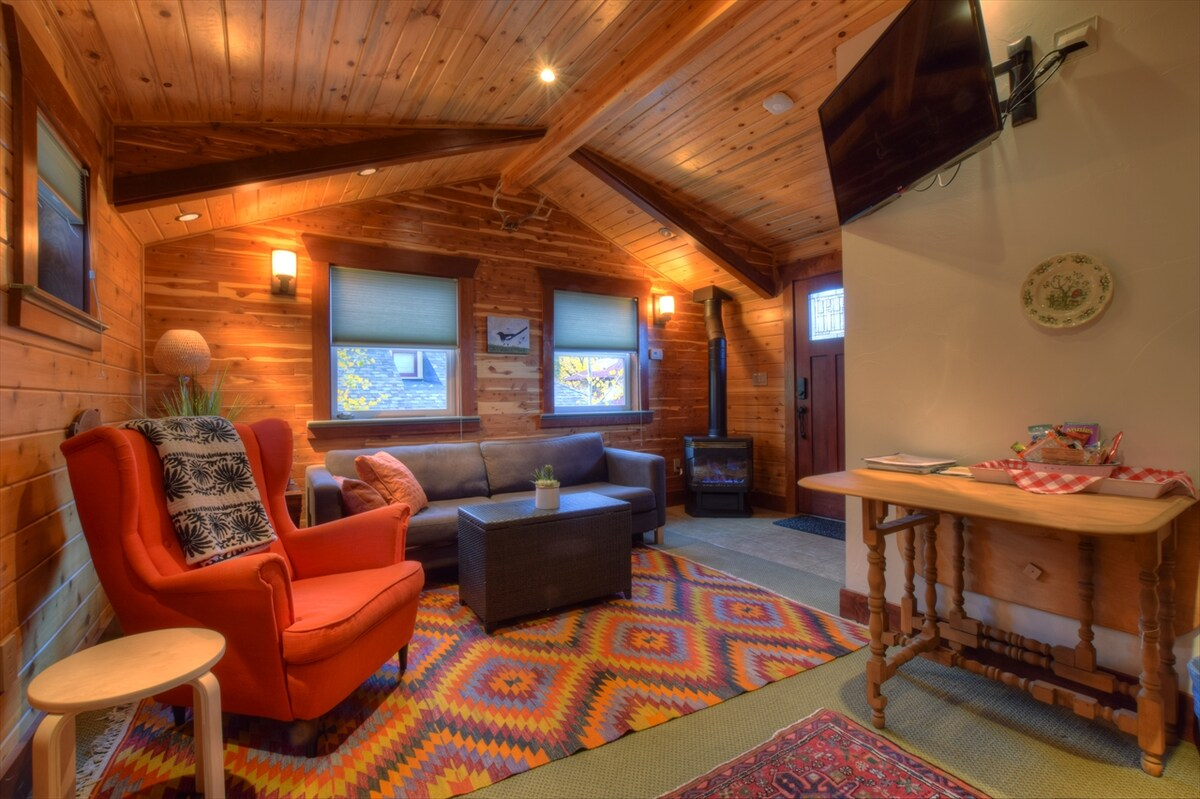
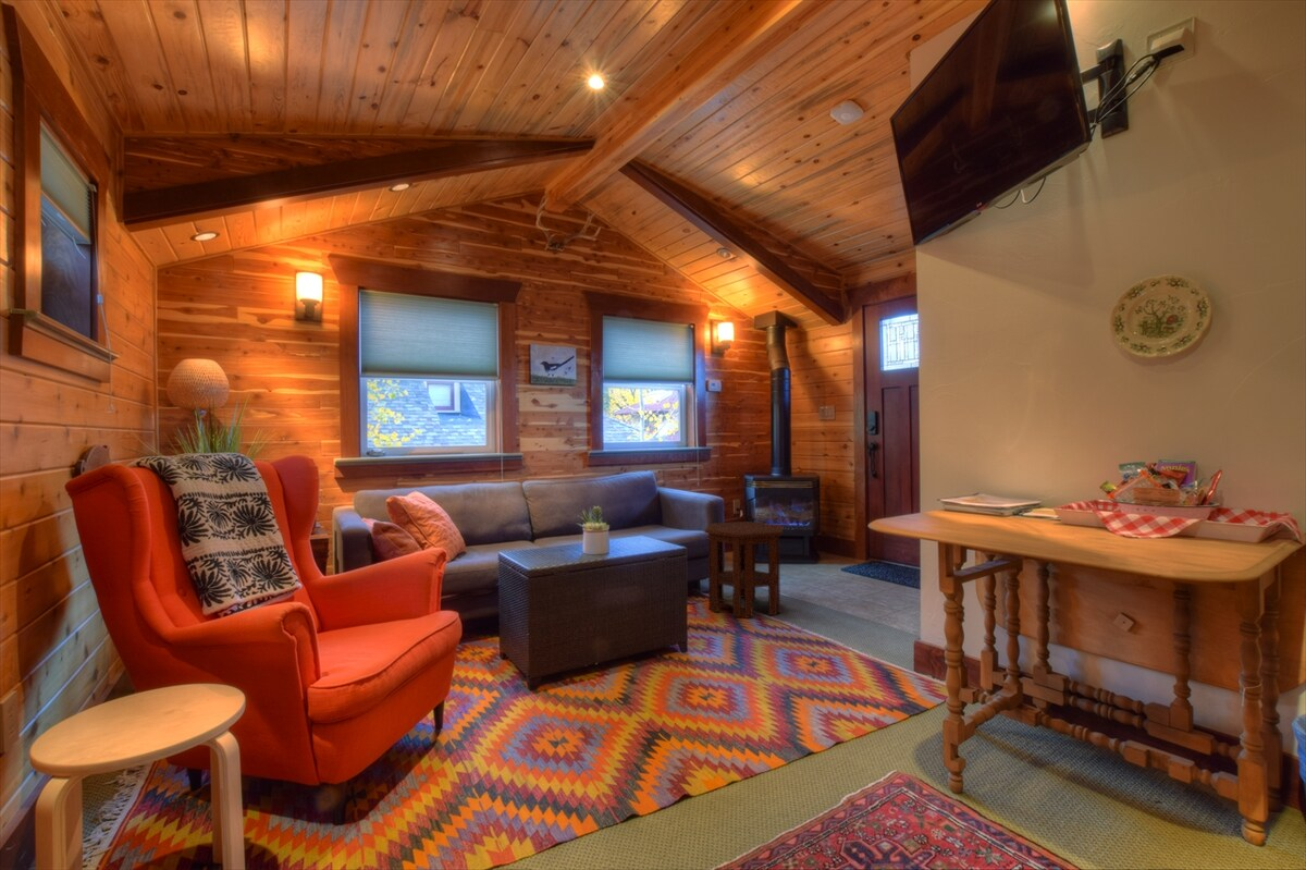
+ side table (744, 566)
